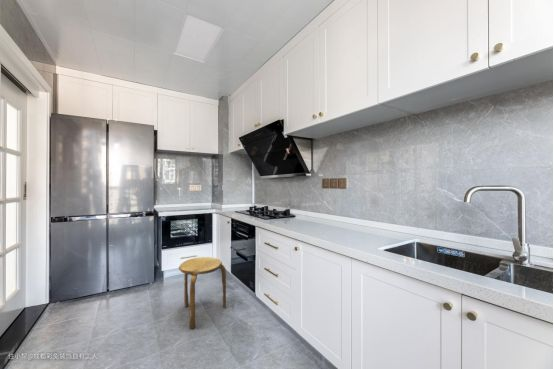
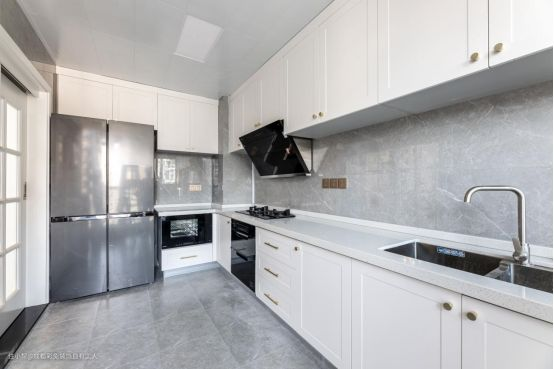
- stool (194, 287)
